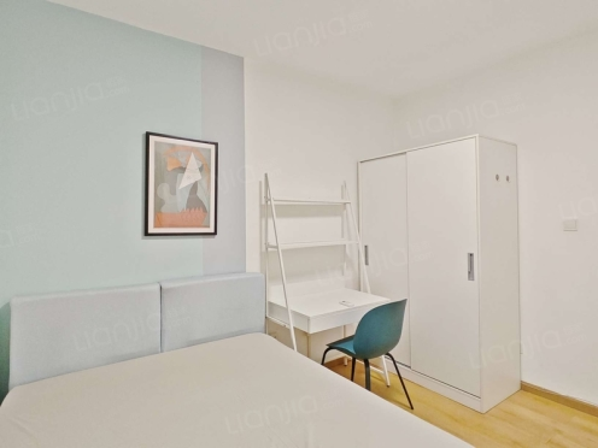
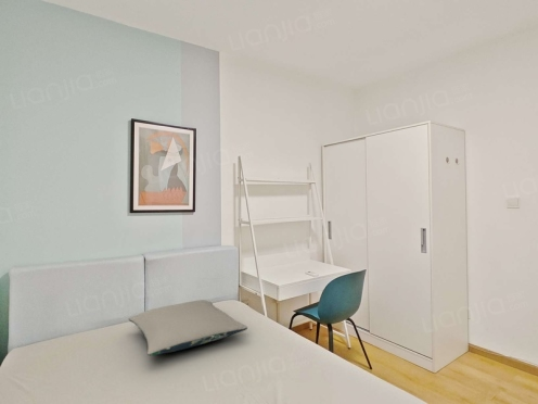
+ pillow (185, 323)
